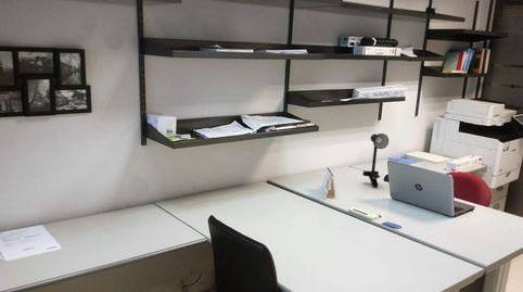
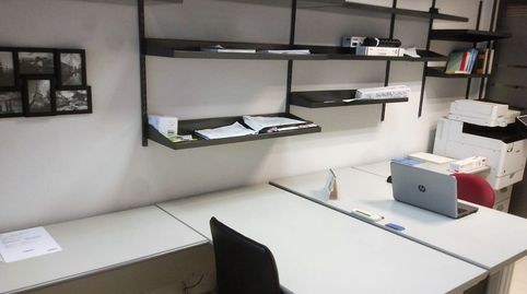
- desk lamp (374, 158)
